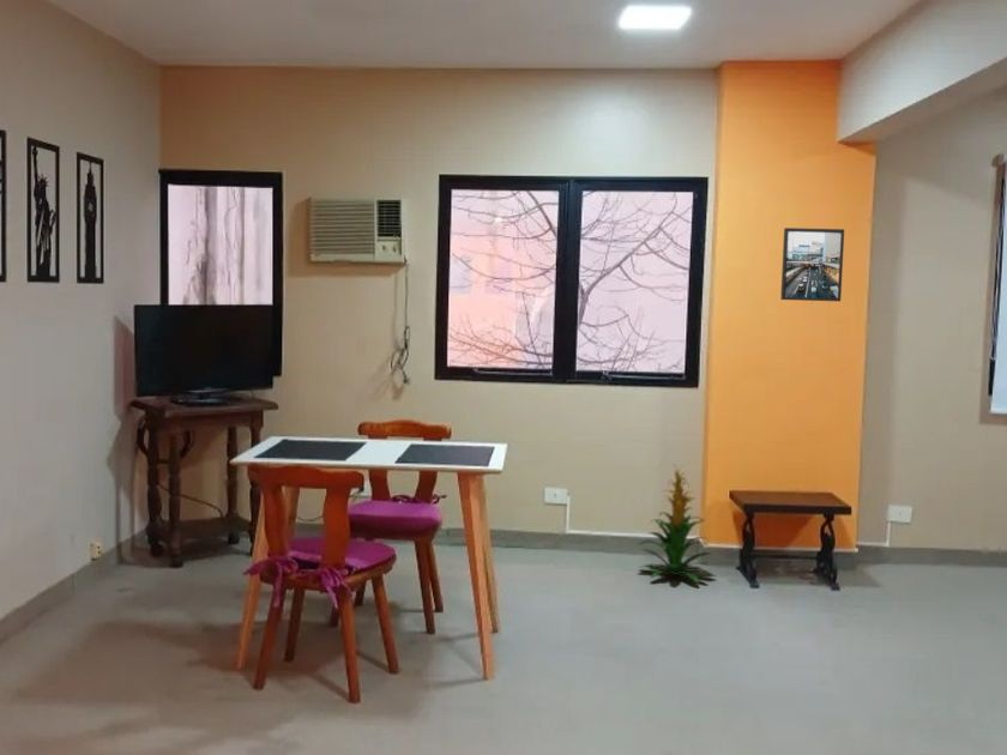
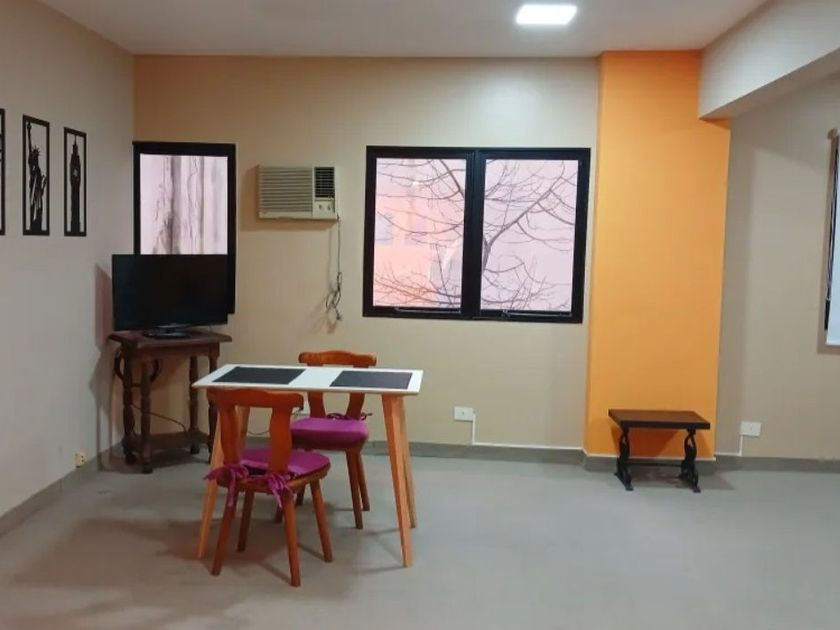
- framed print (812, 264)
- indoor plant (677, 519)
